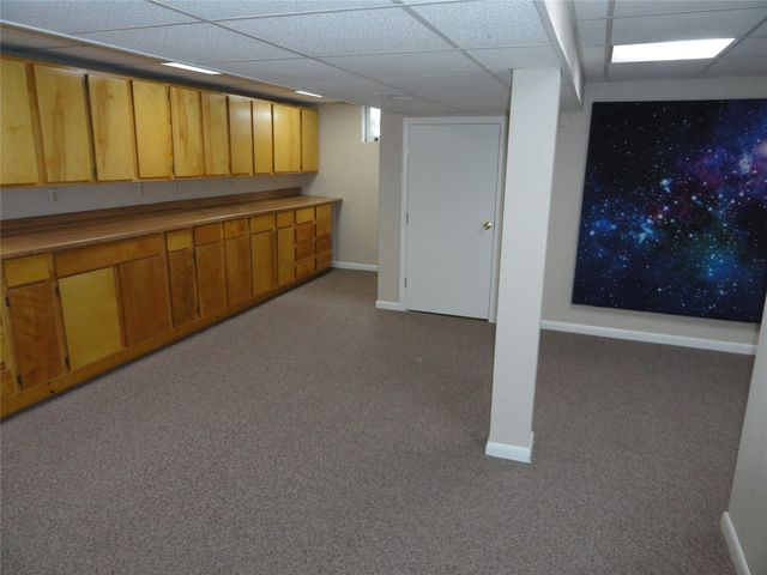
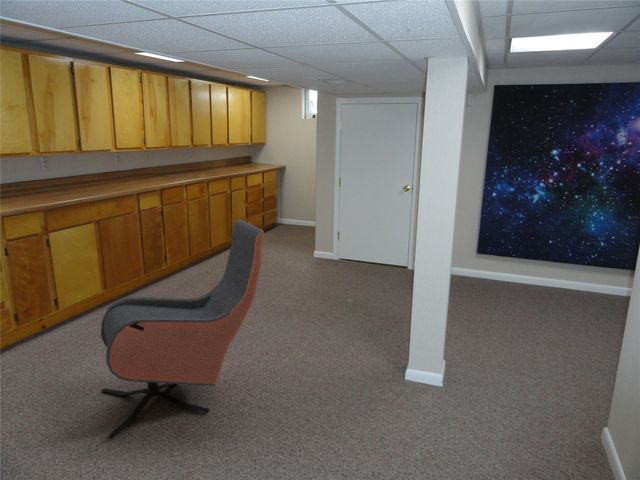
+ armchair (176, 315)
